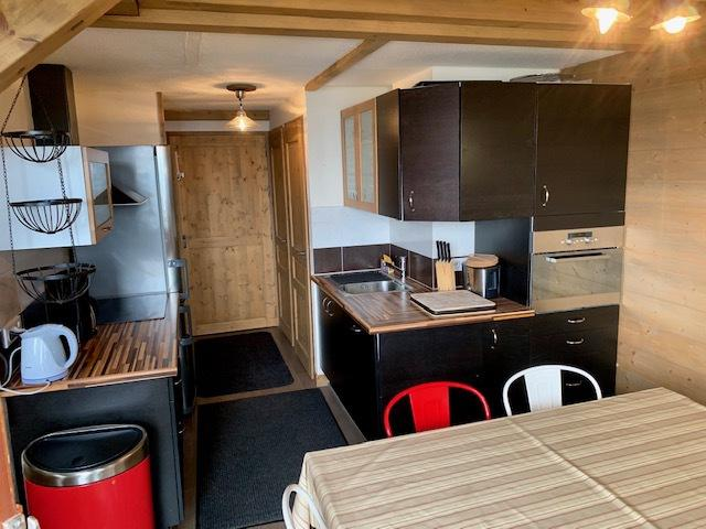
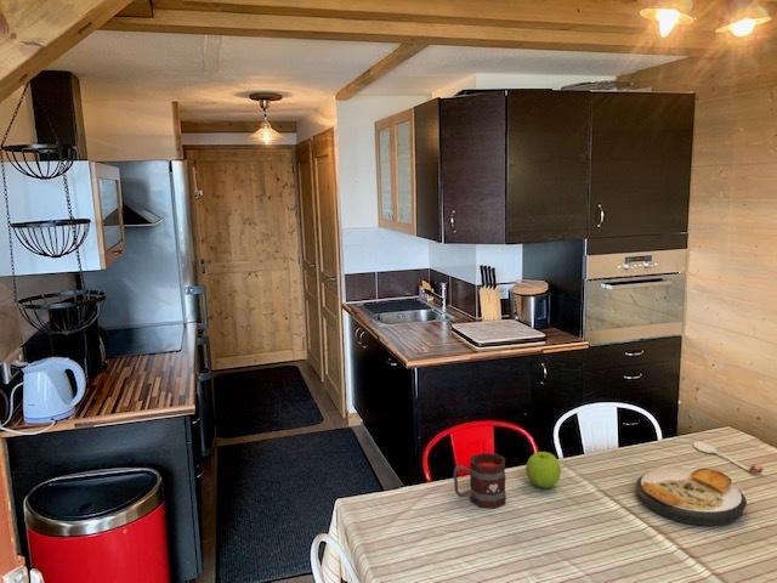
+ spoon (726, 455)
+ apple (543, 470)
+ plate (688, 491)
+ mug (480, 480)
